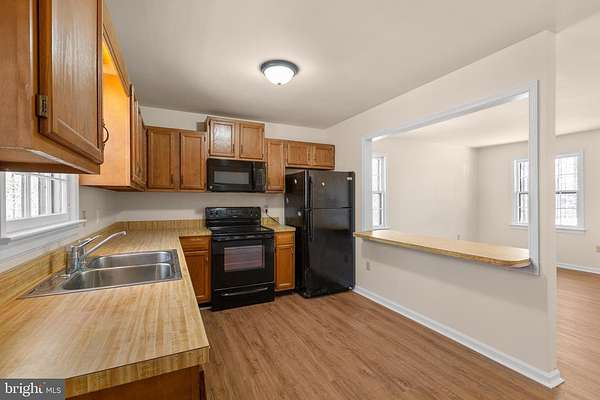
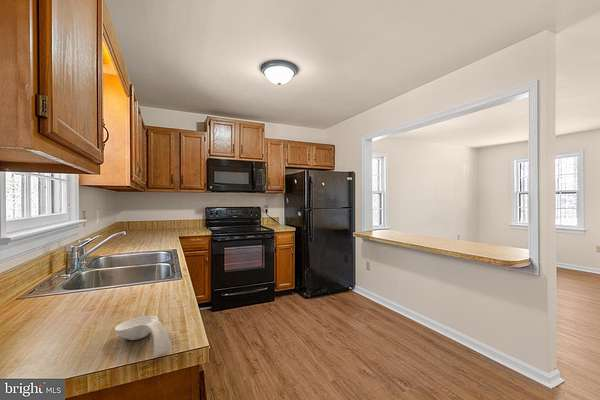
+ spoon rest (145, 329)
